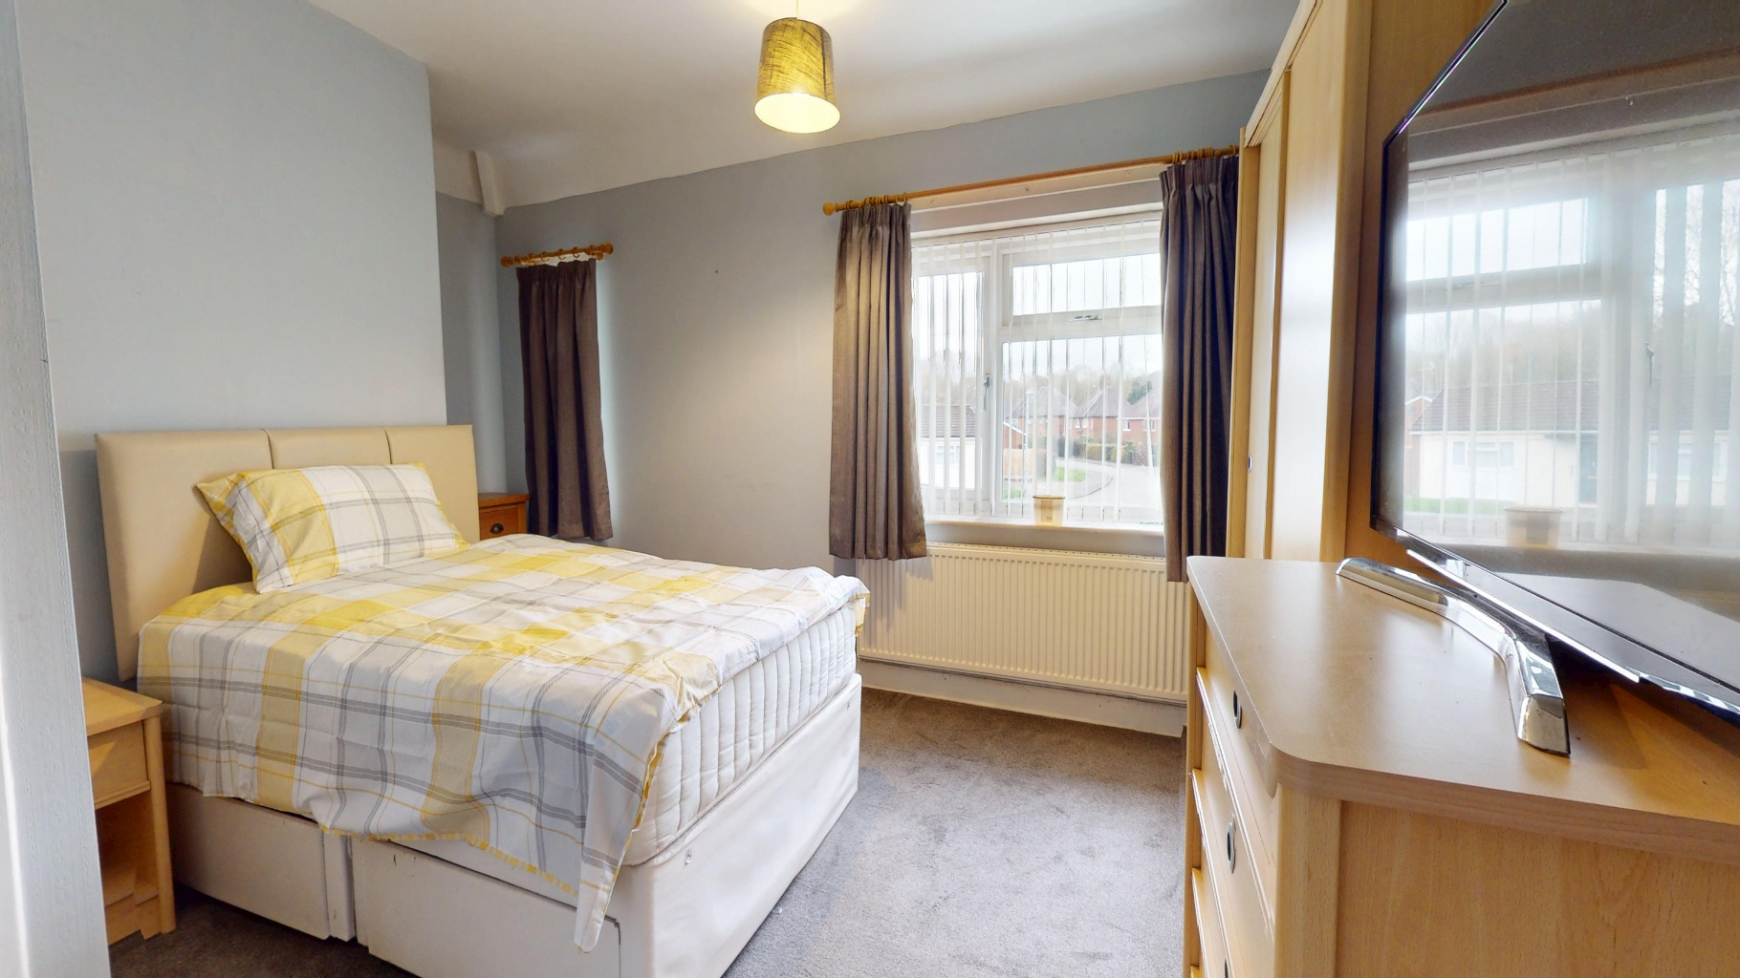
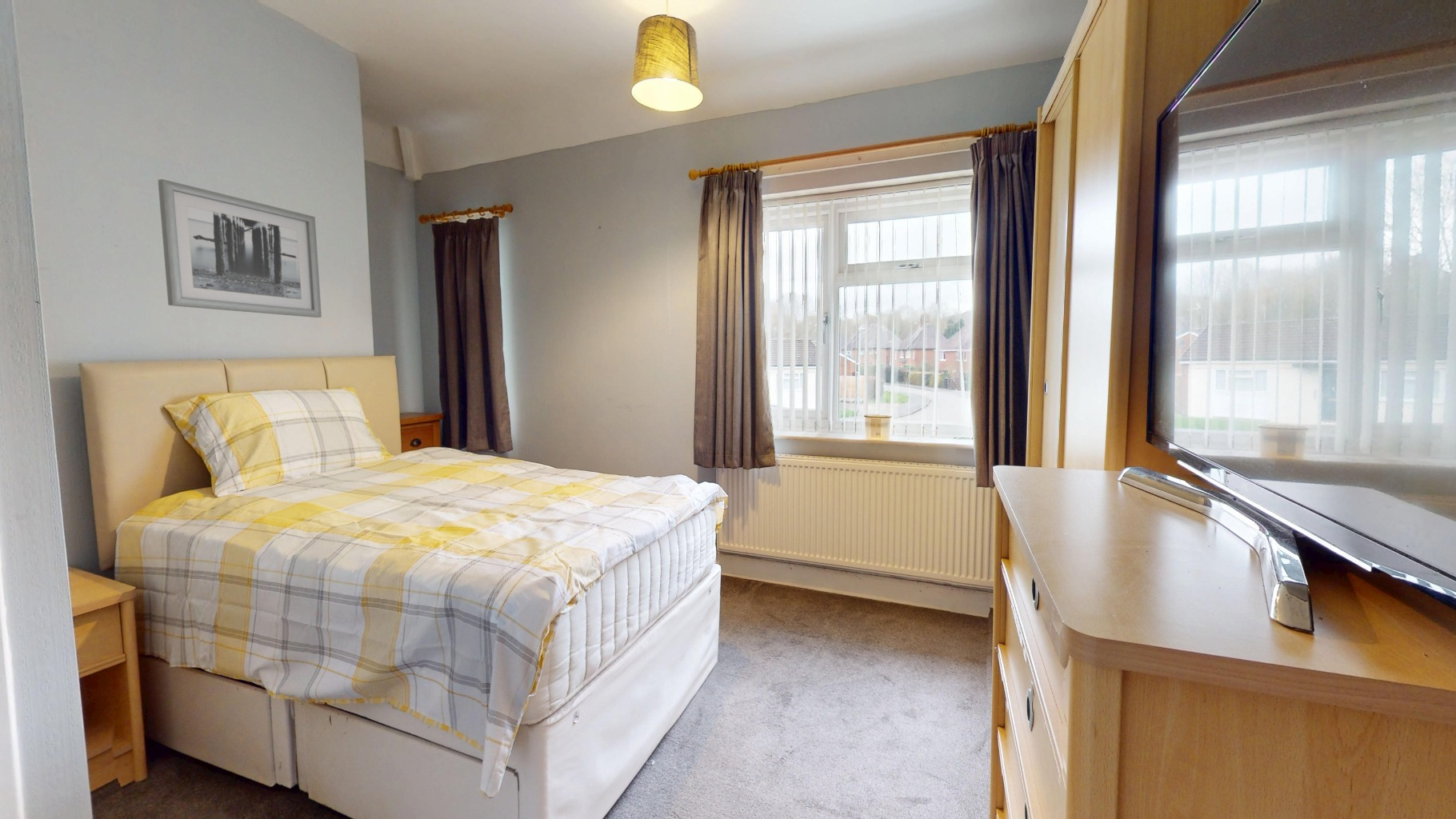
+ wall art (249, 256)
